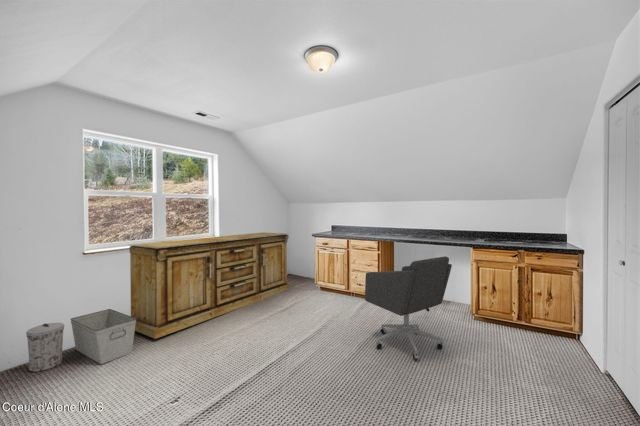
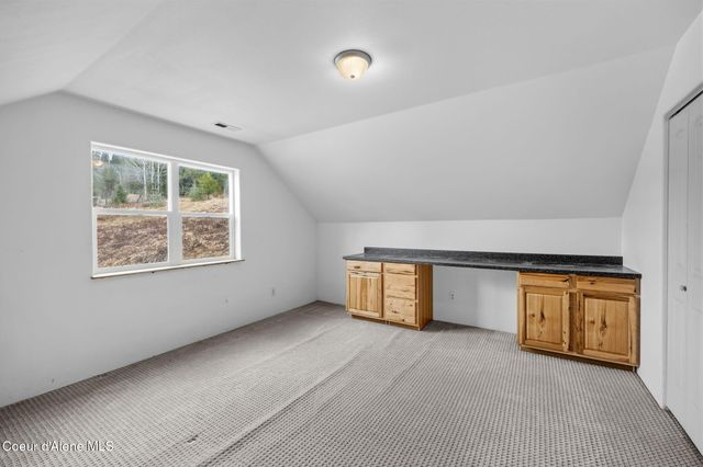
- sideboard (224, 271)
- trash can (45, 344)
- office chair (407, 299)
- storage bin (103, 334)
